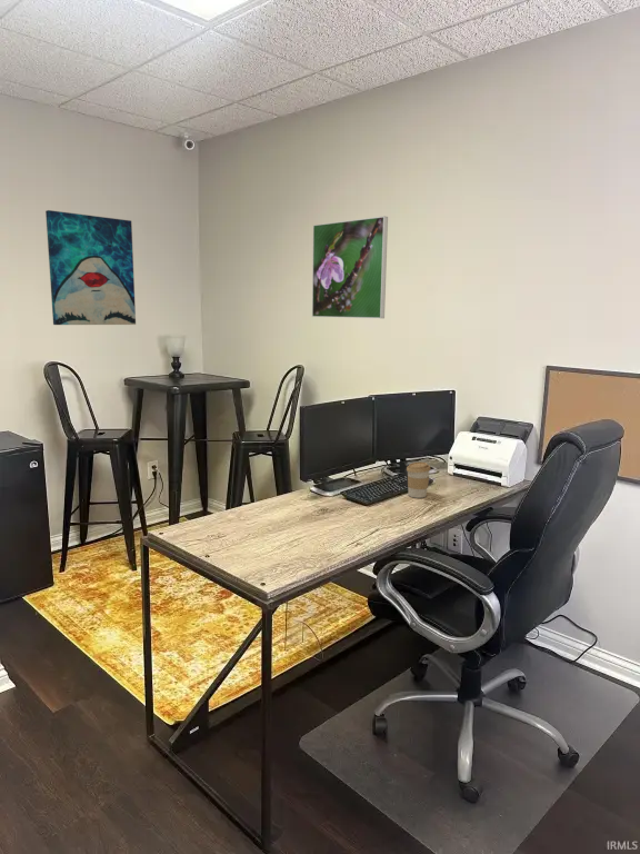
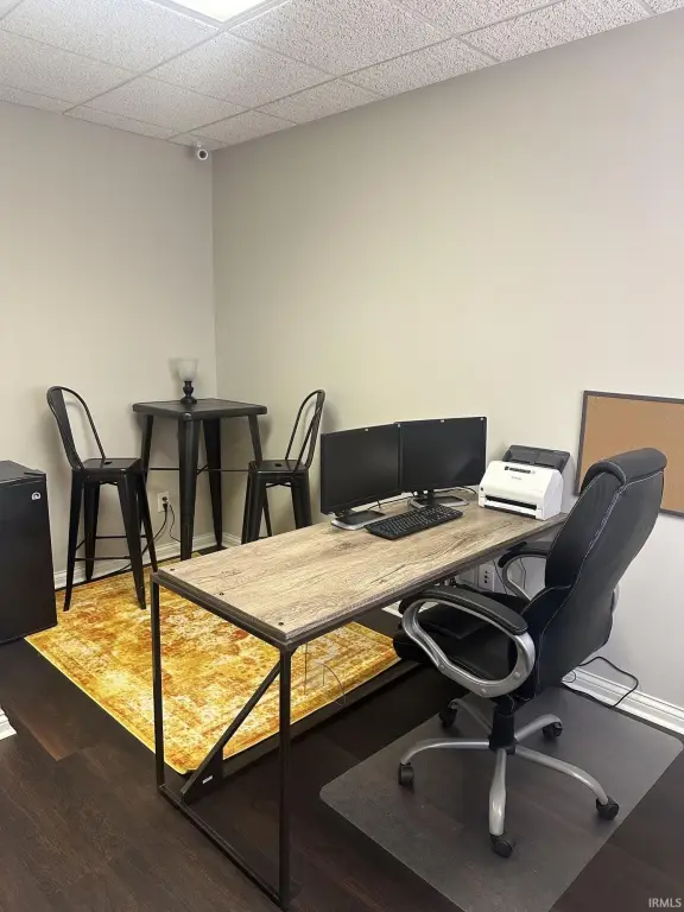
- coffee cup (418, 479)
- wall art (93, 270)
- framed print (347, 269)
